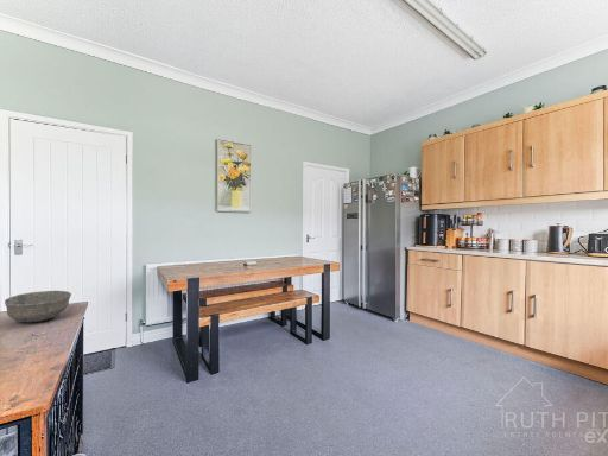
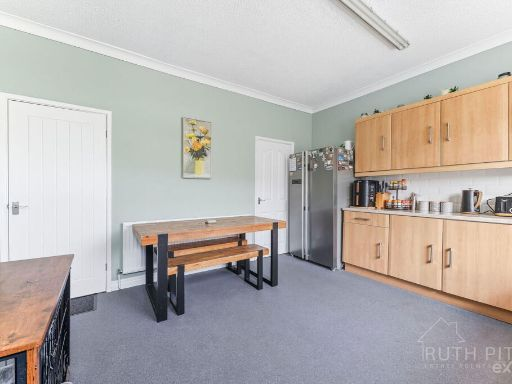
- bowl (39, 306)
